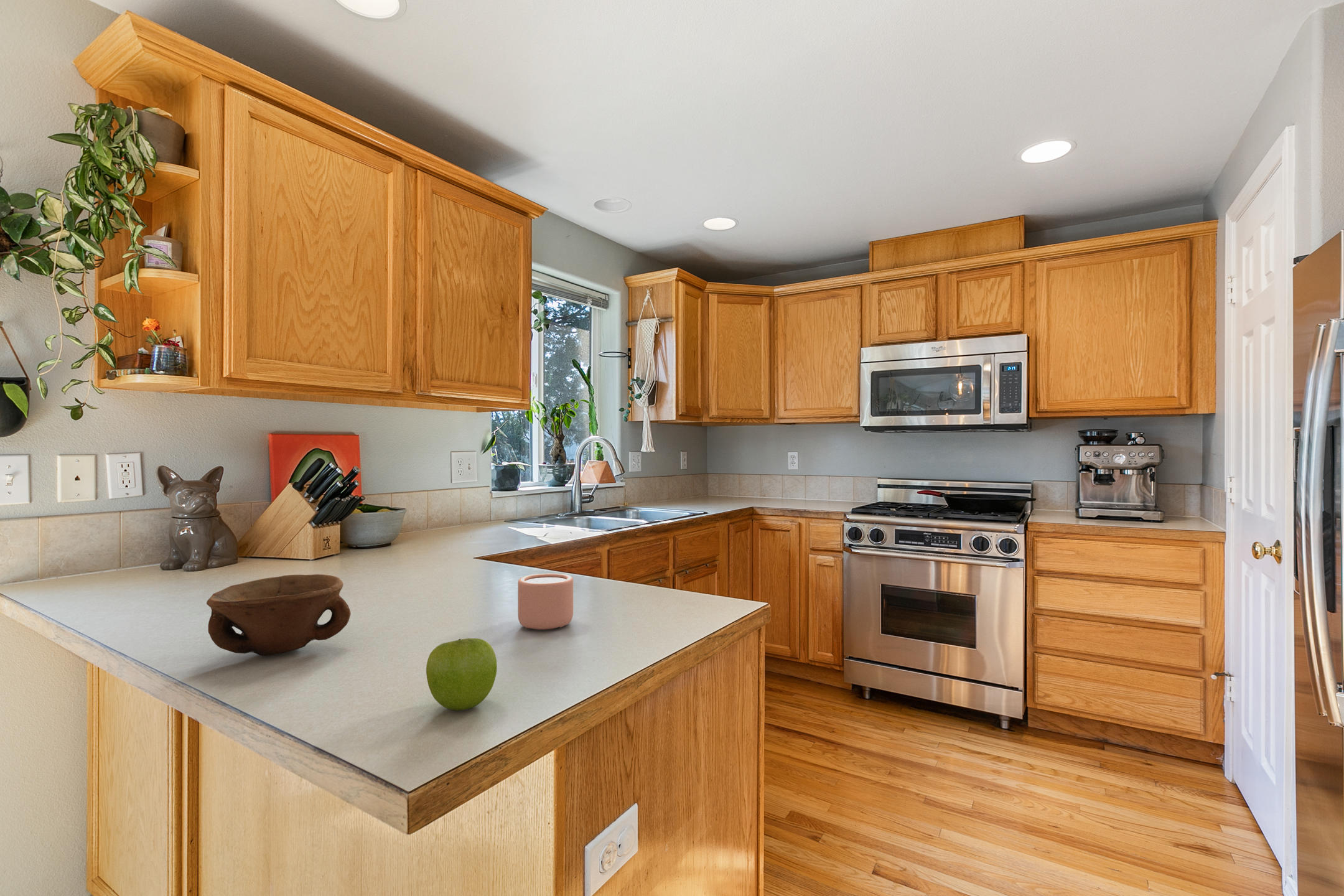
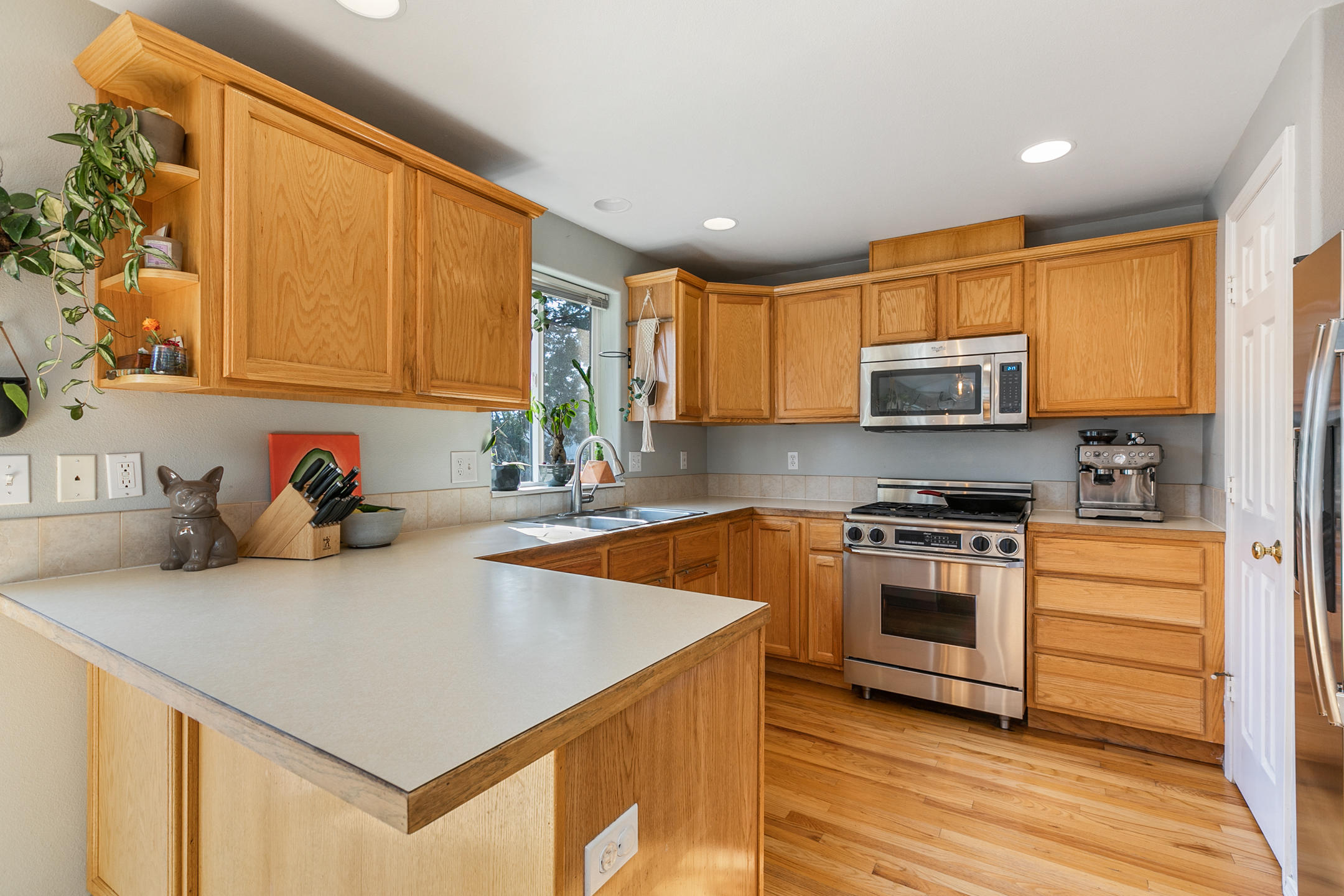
- bowl (282, 617)
- mug (546, 599)
- fruit (462, 670)
